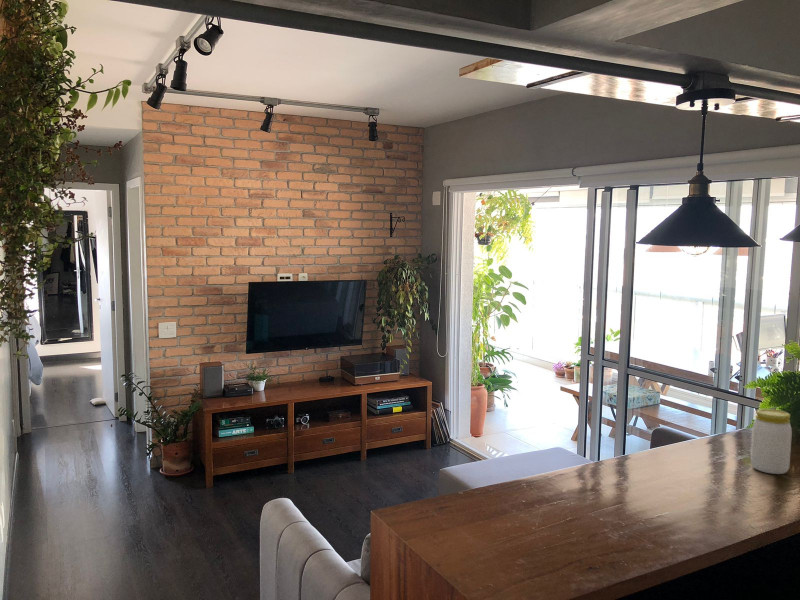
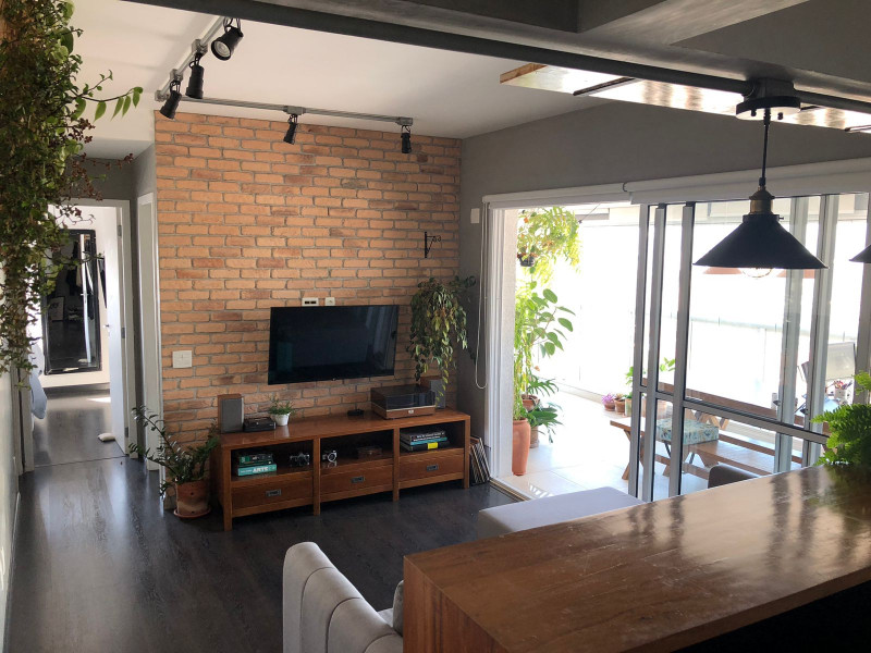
- jar (771, 440)
